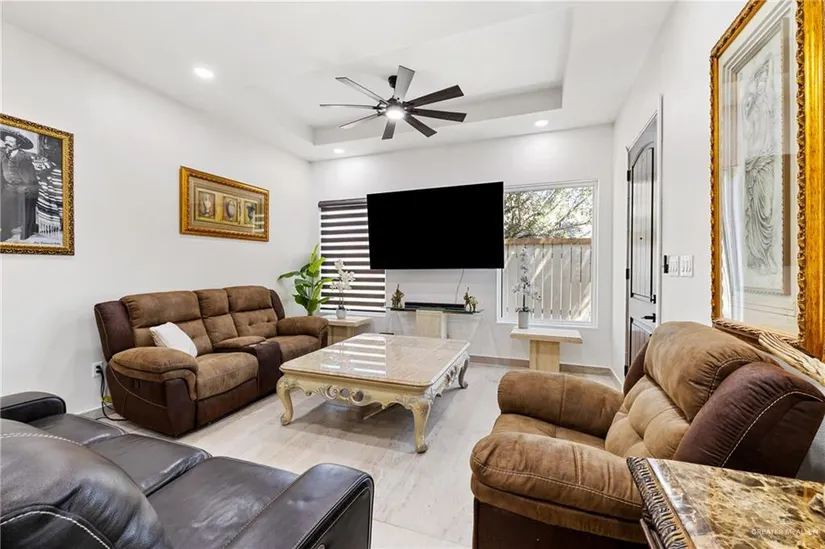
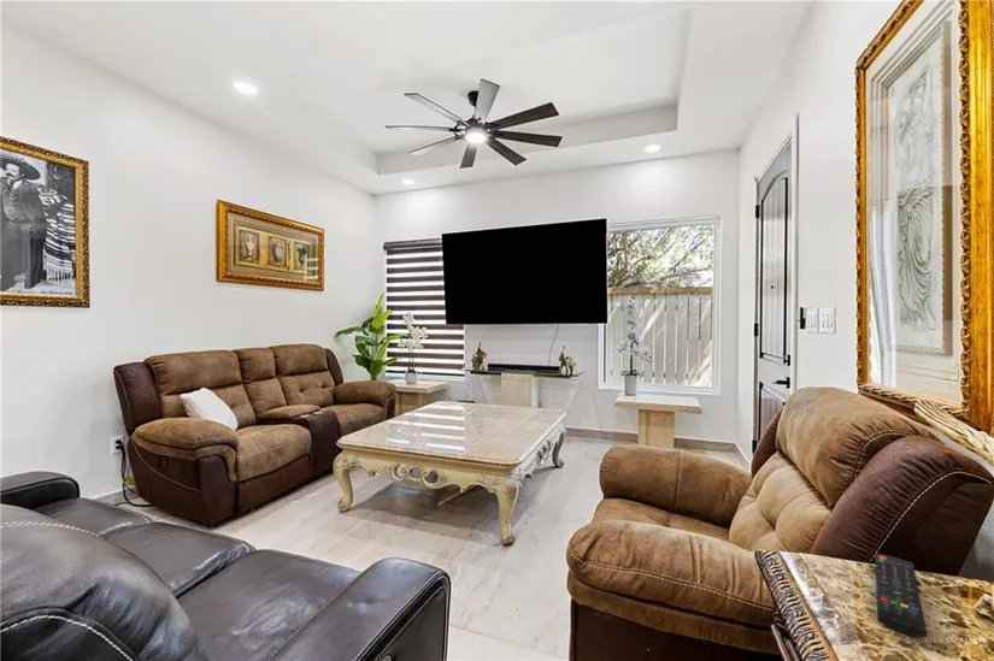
+ remote control (896, 590)
